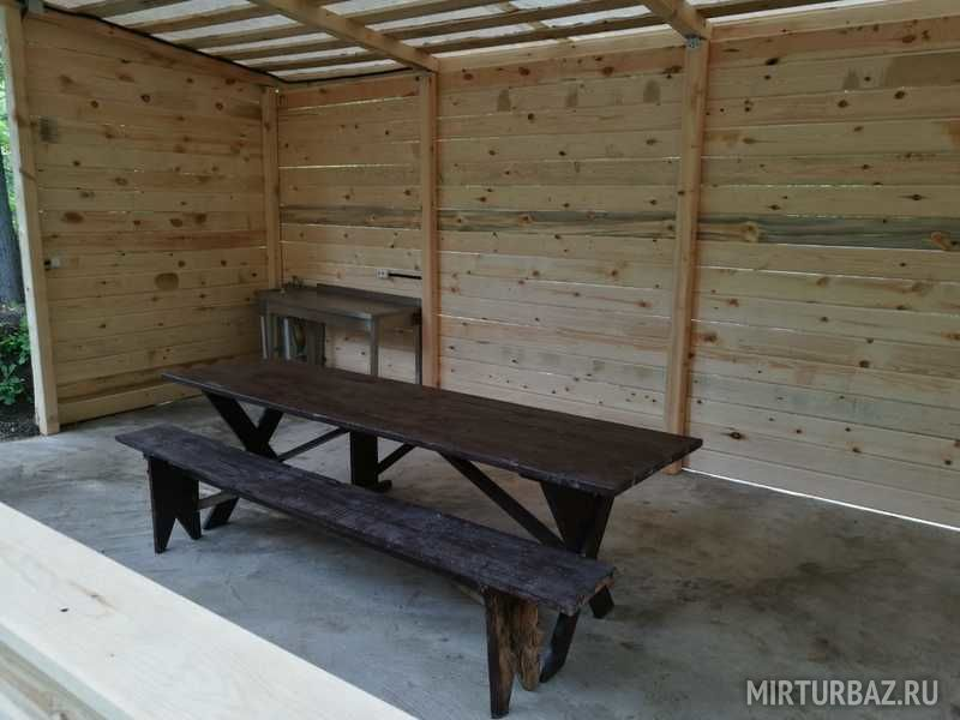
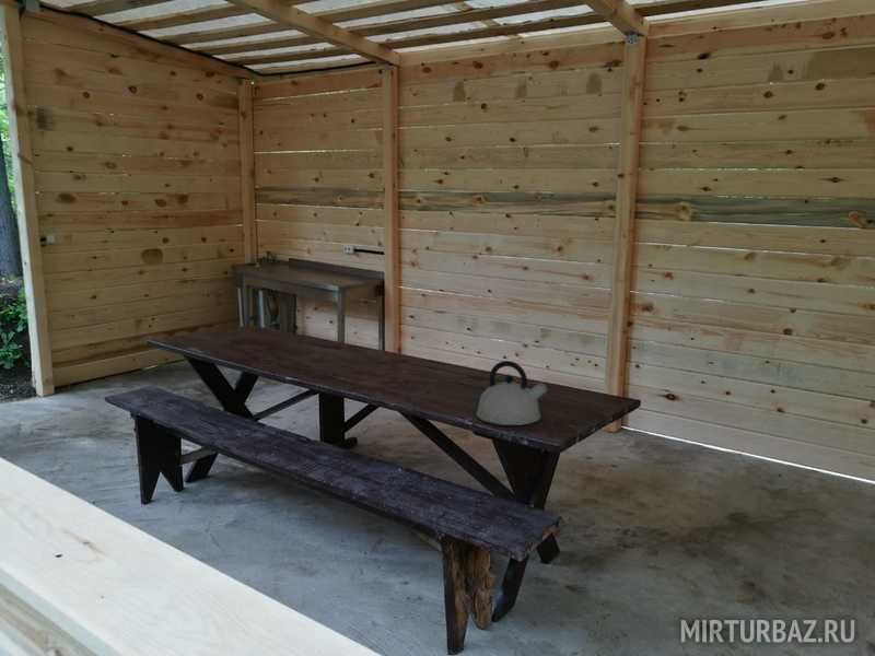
+ kettle (512, 388)
